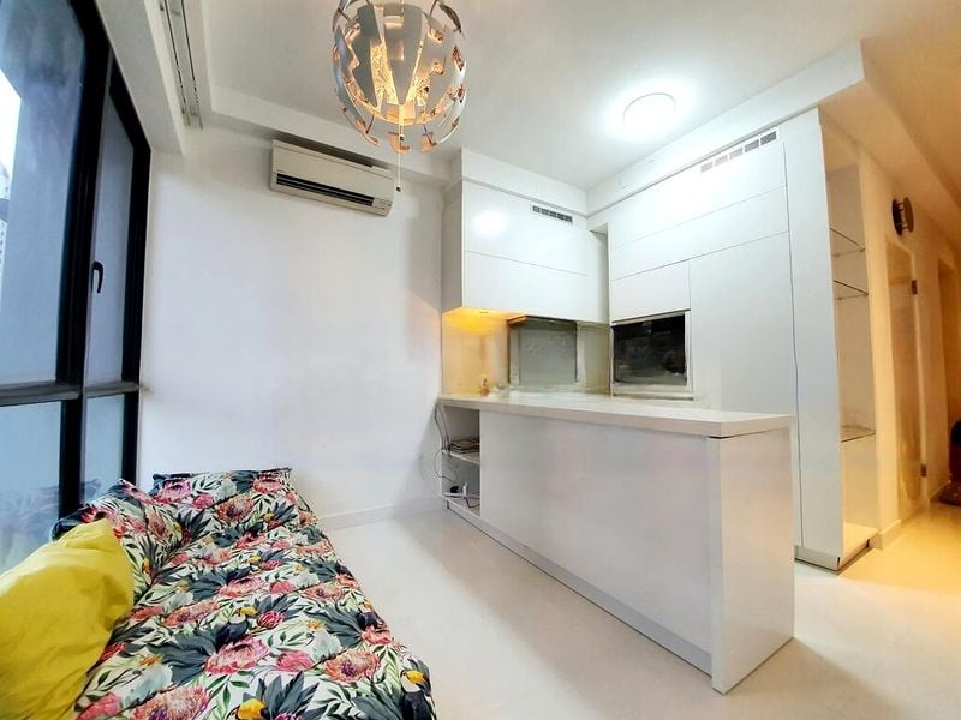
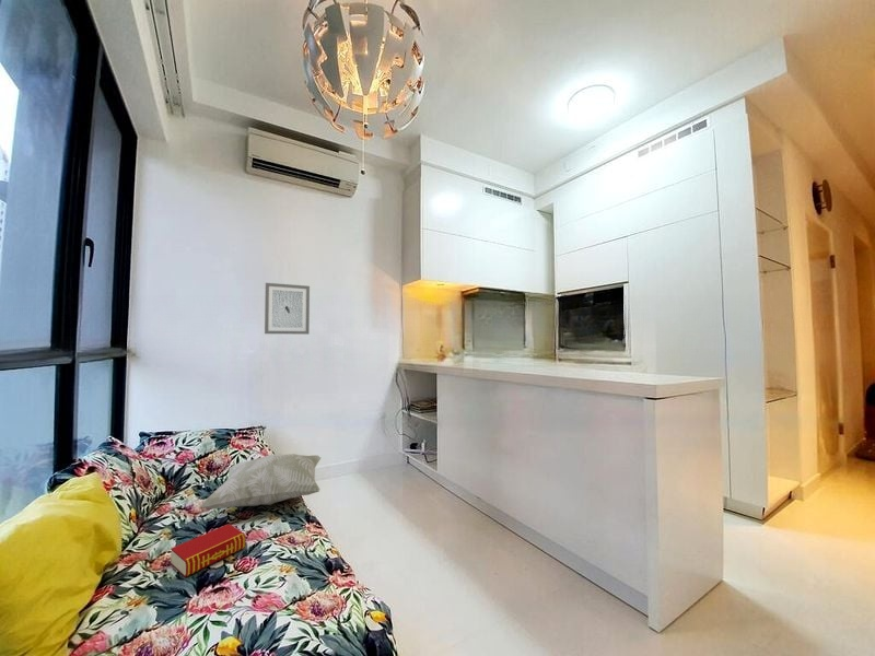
+ decorative pillow (270, 478)
+ wall art (288, 308)
+ book (209, 548)
